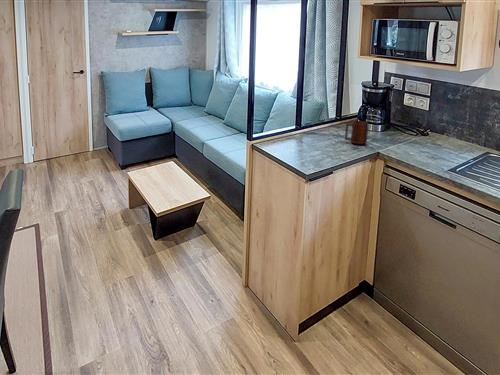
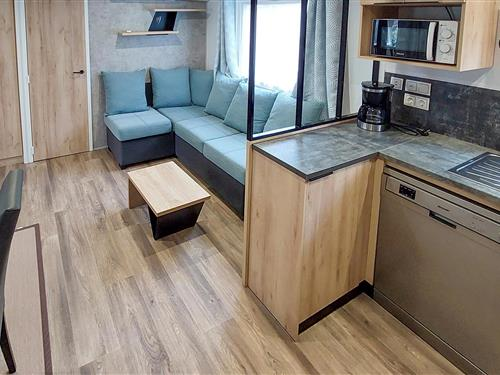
- mug (356, 132)
